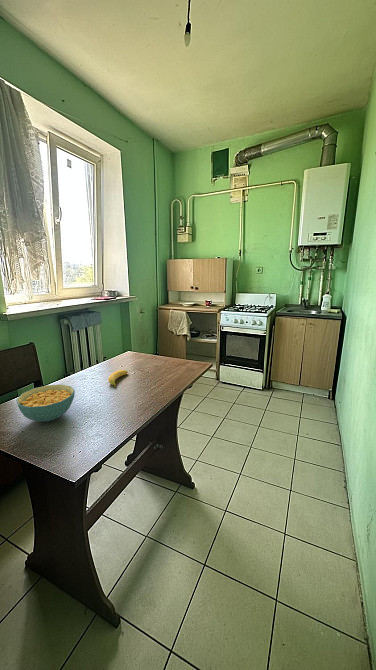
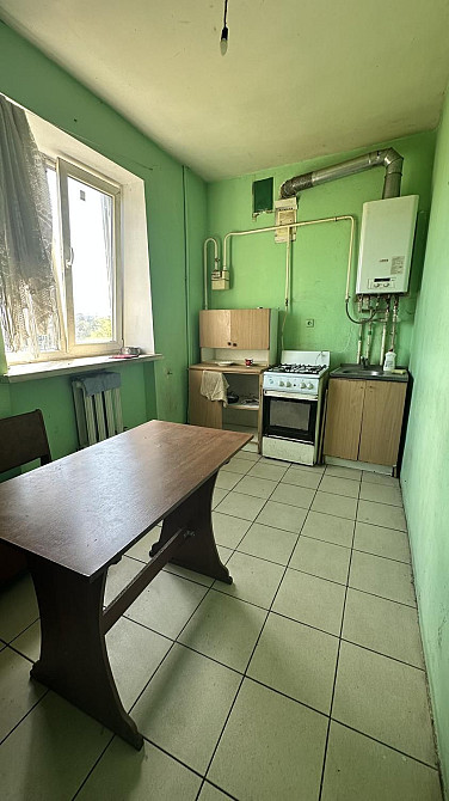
- banana (118, 376)
- cereal bowl (47, 406)
